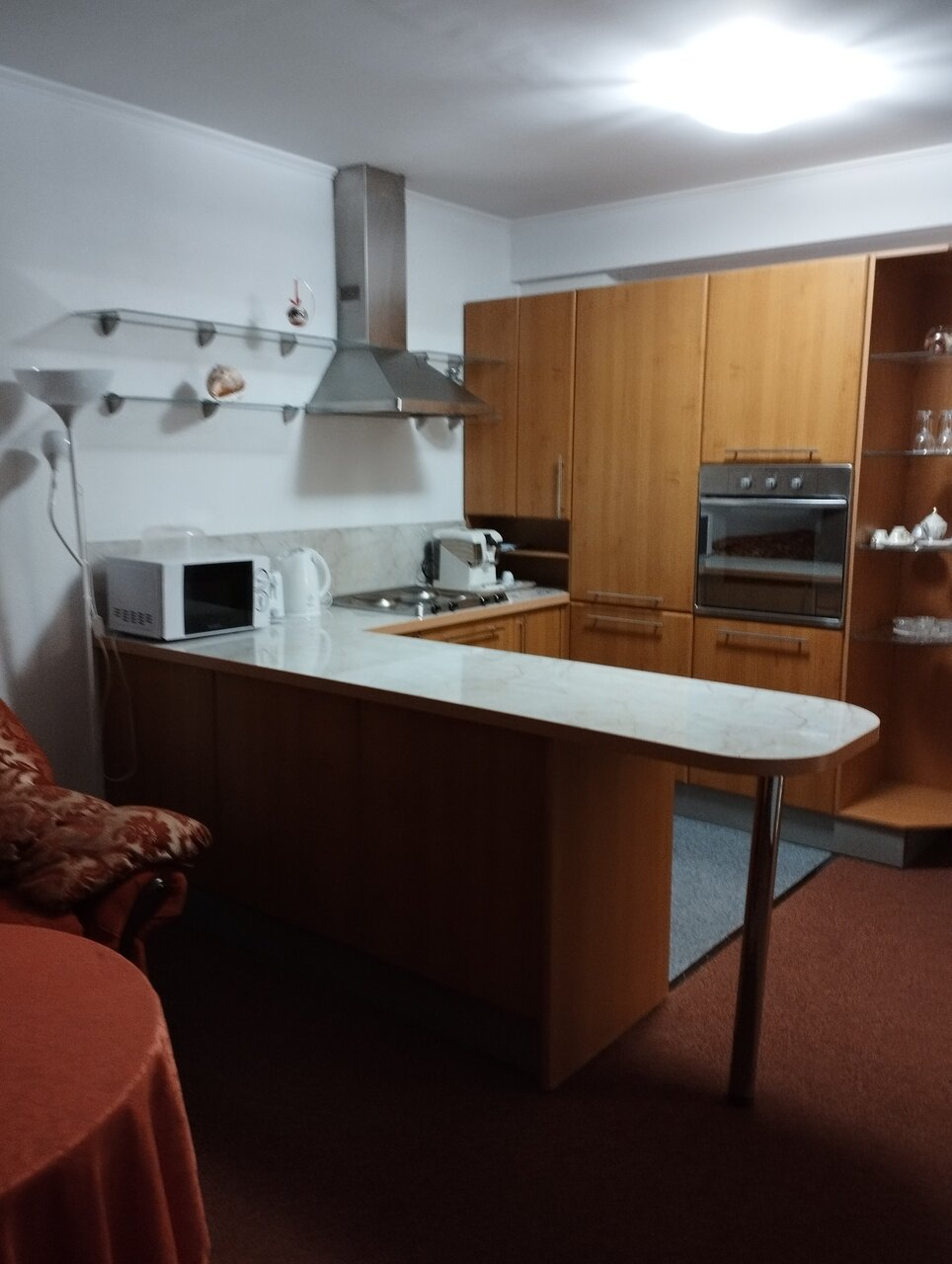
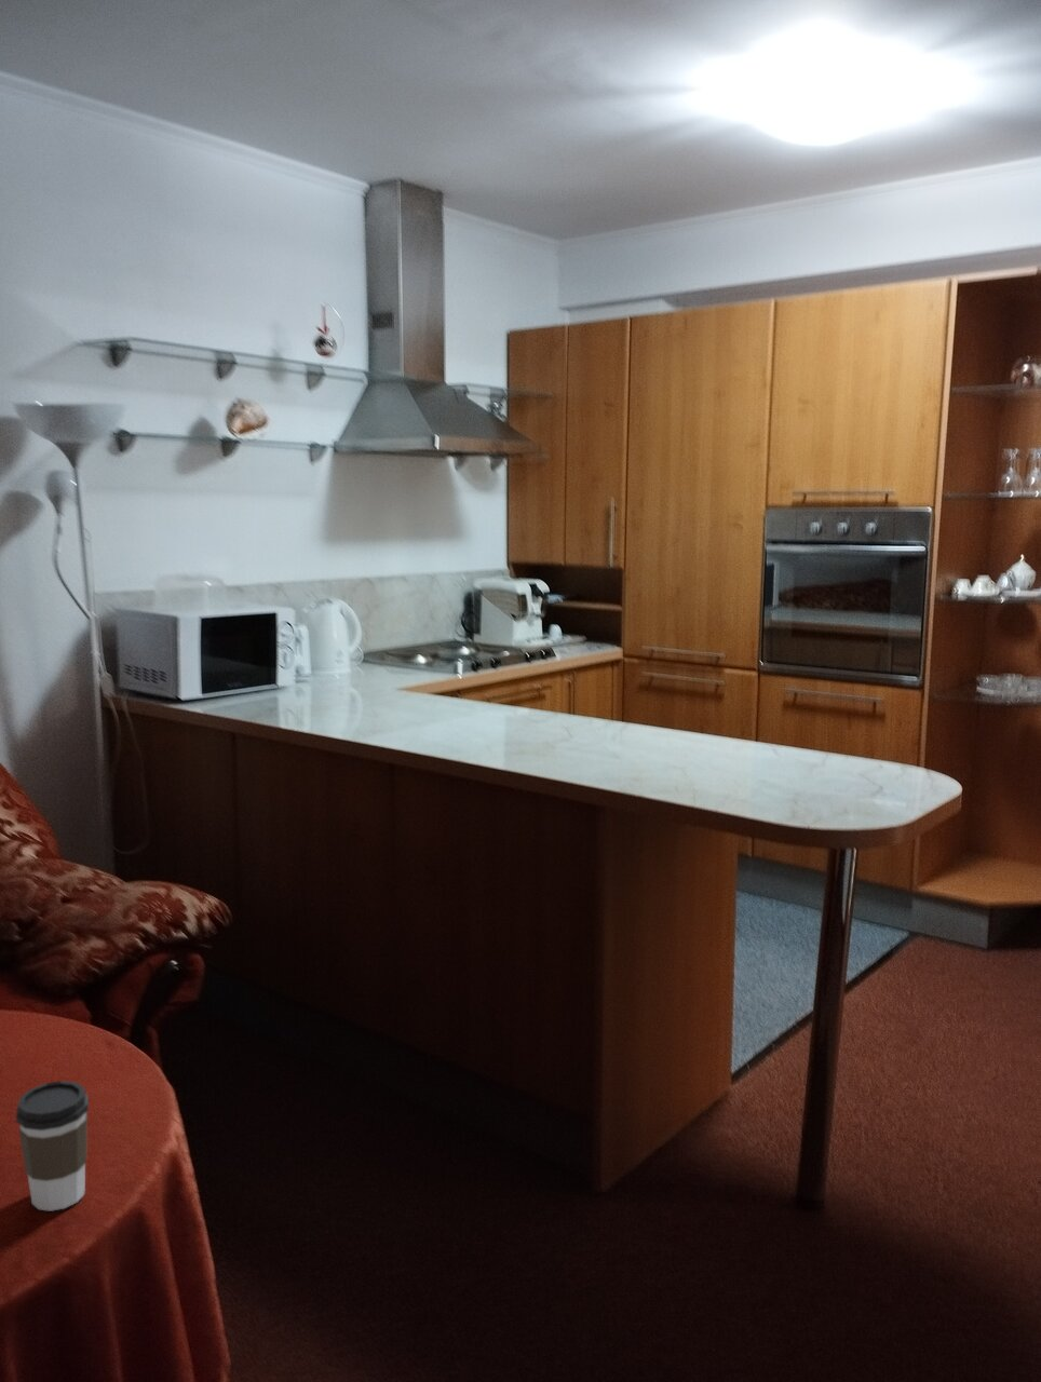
+ coffee cup (55, 1146)
